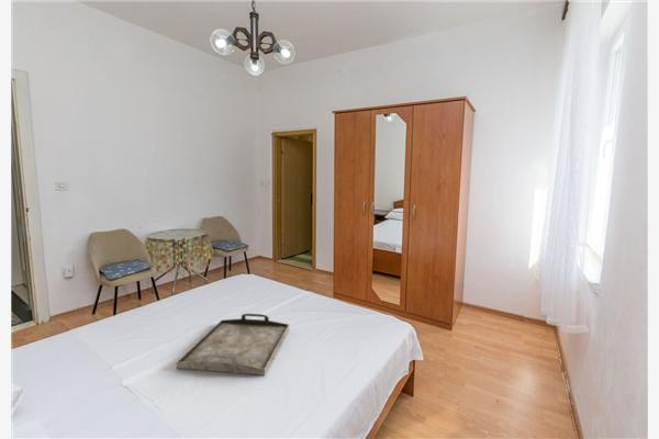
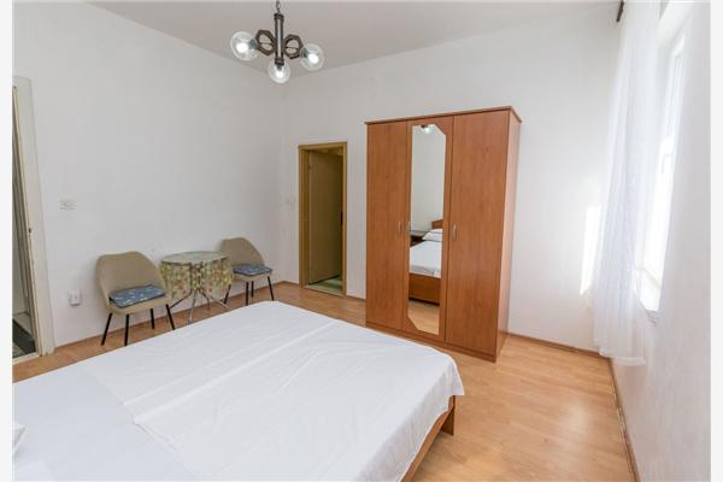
- serving tray (239, 338)
